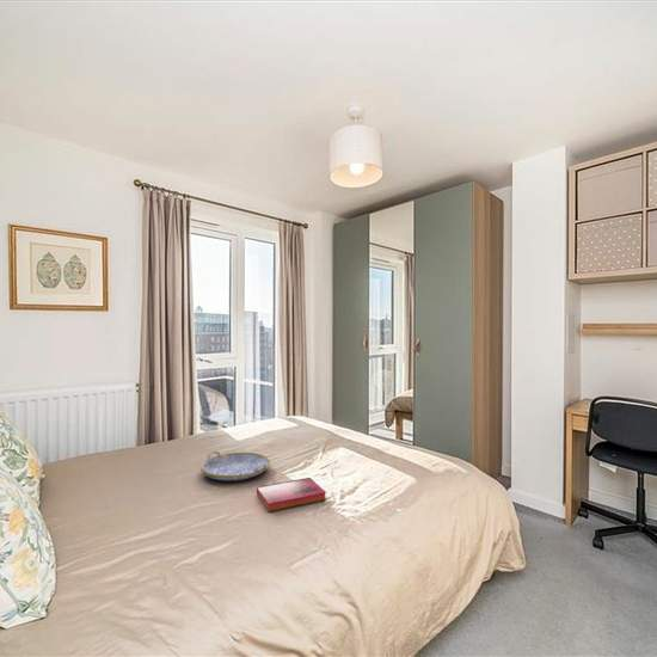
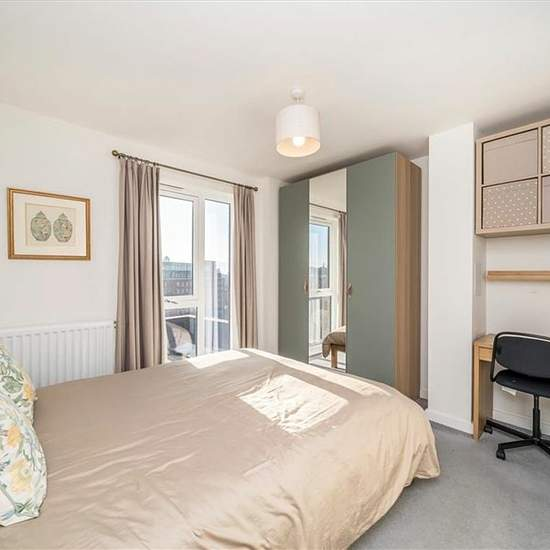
- serving tray (235, 465)
- hardback book (290, 492)
